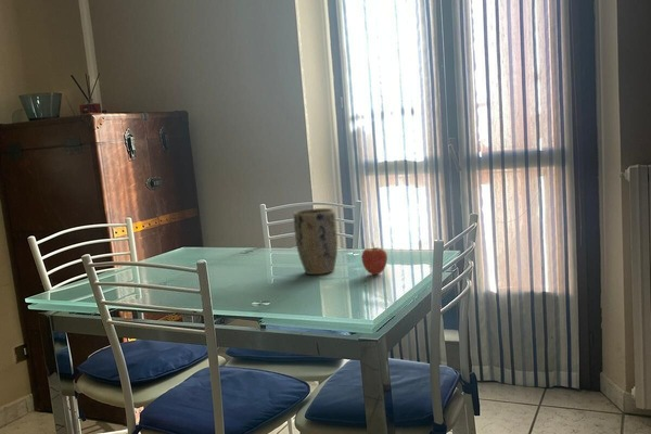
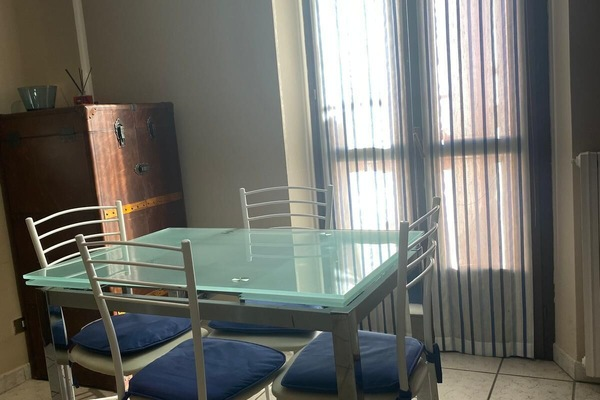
- fruit (374, 257)
- plant pot (316, 241)
